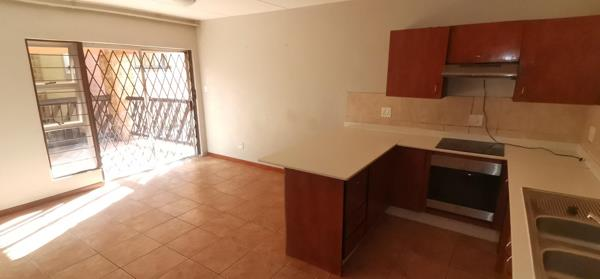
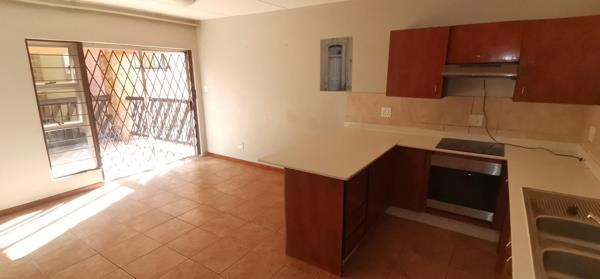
+ wall art (335, 65)
